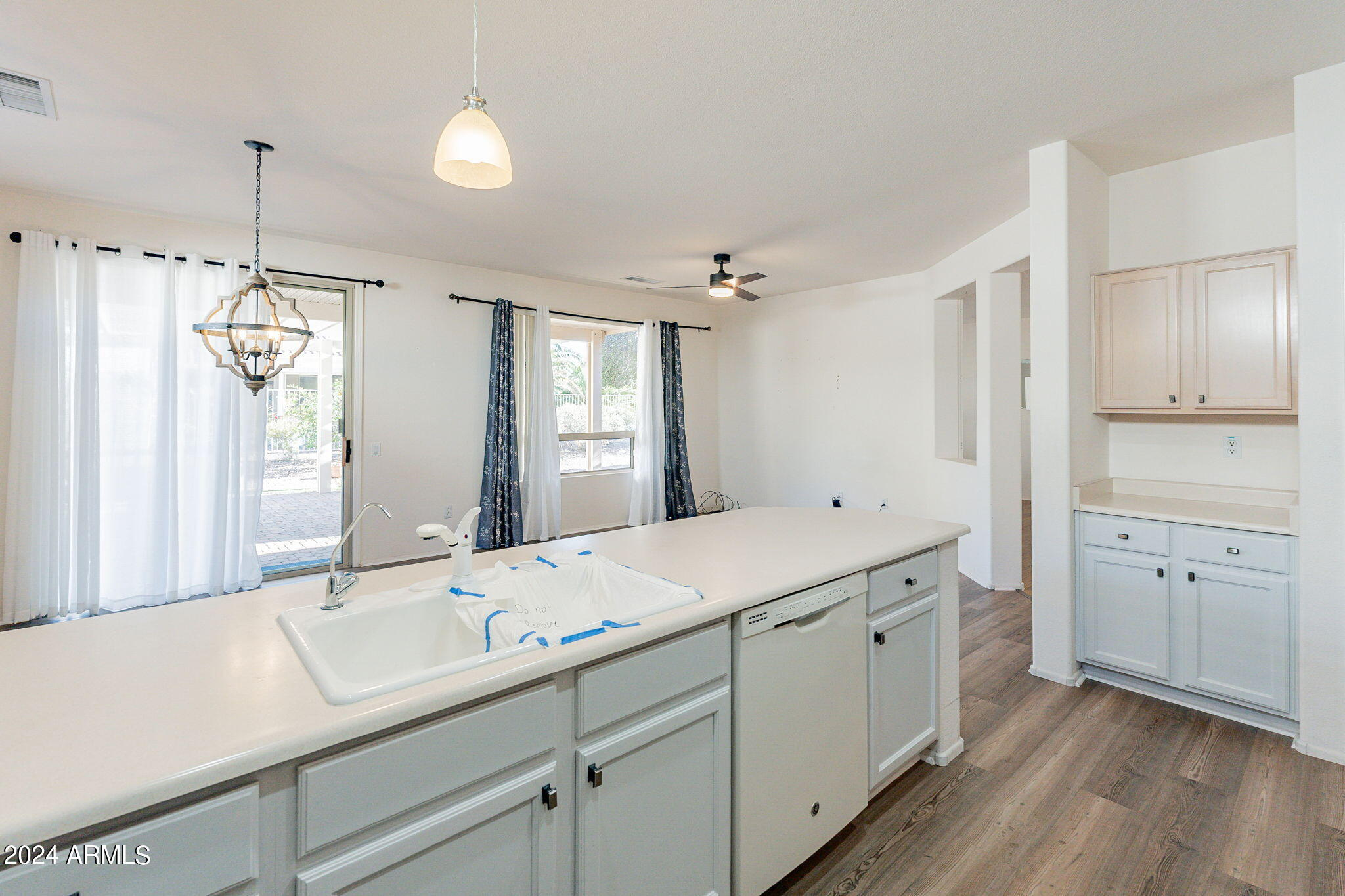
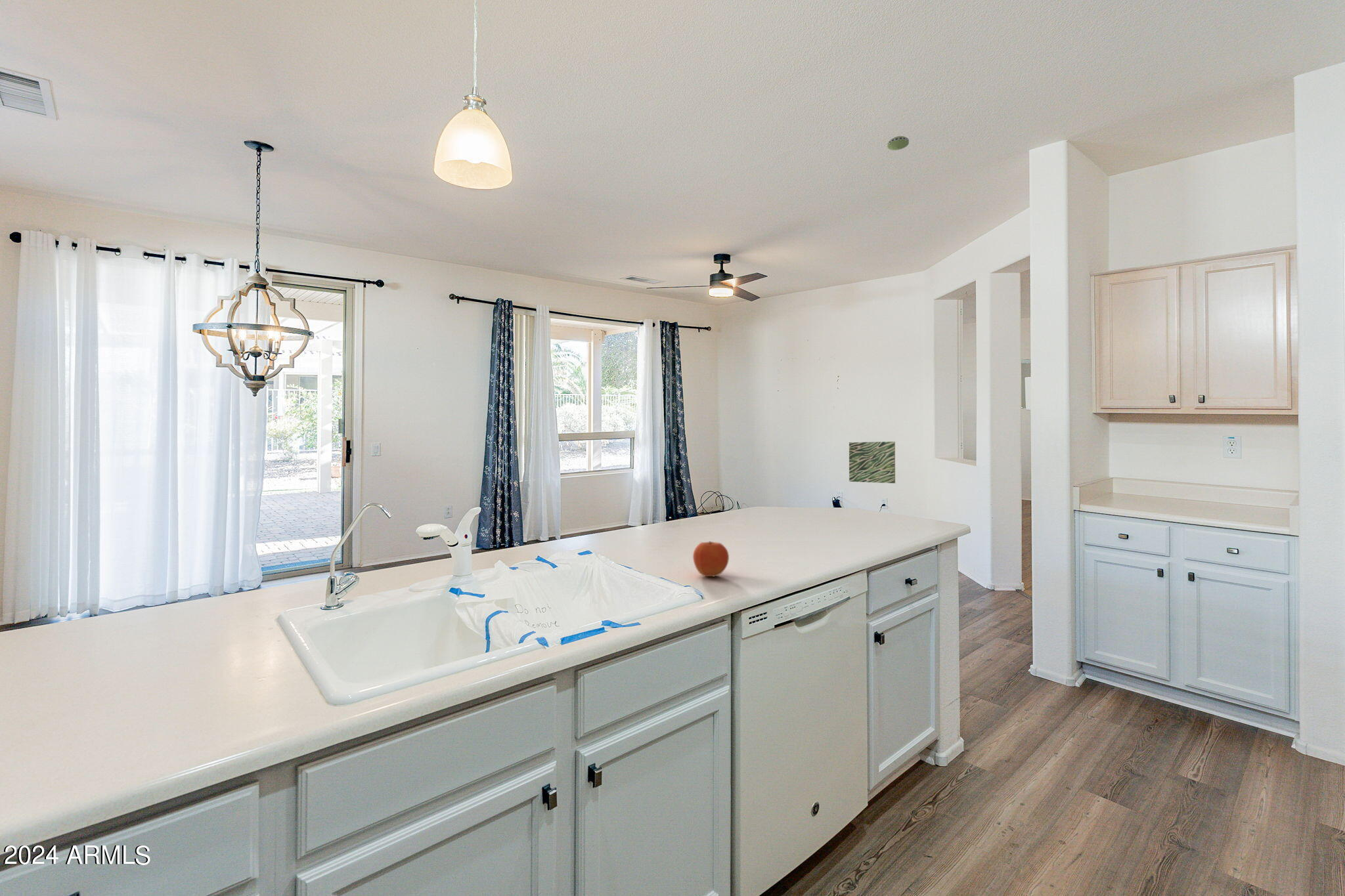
+ smoke detector (898, 142)
+ fruit (711, 558)
+ wall art (871, 462)
